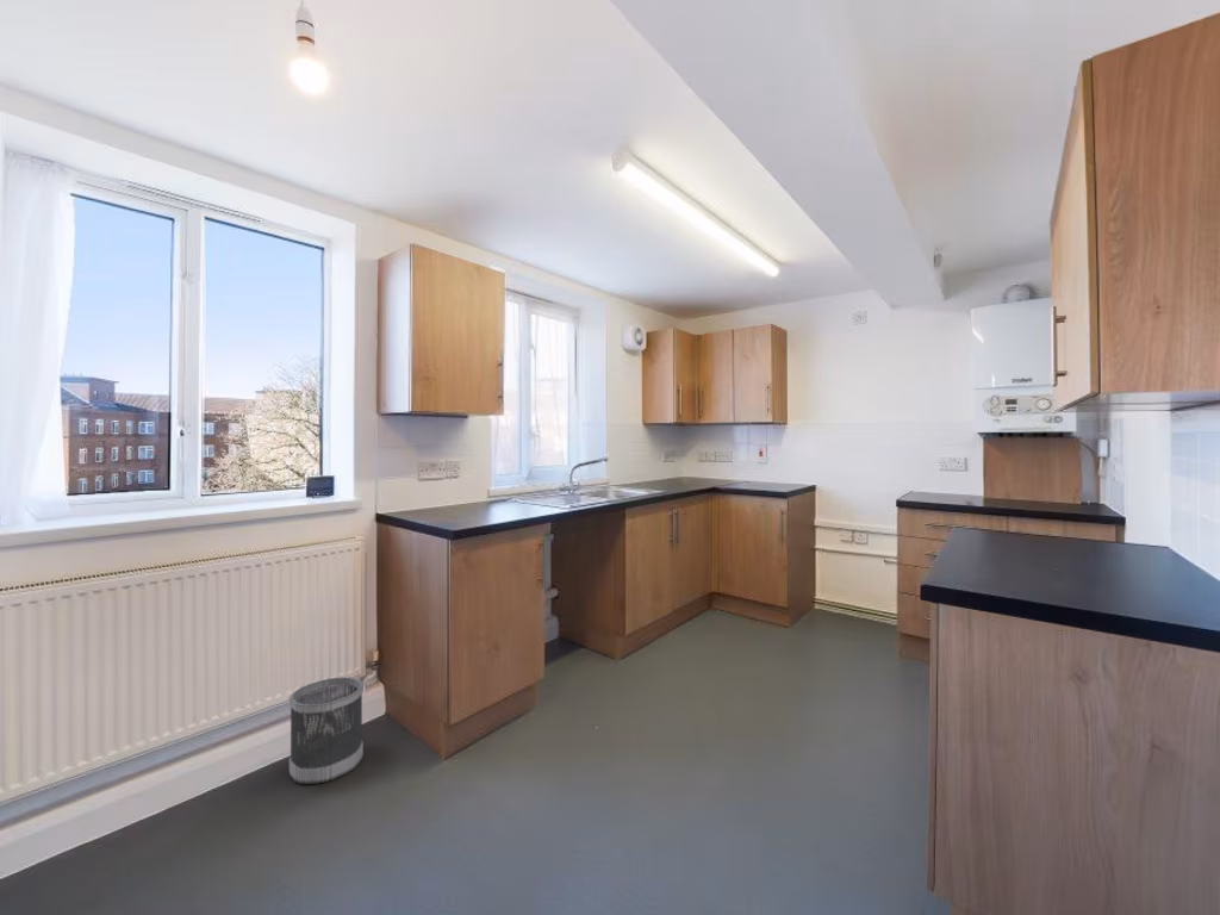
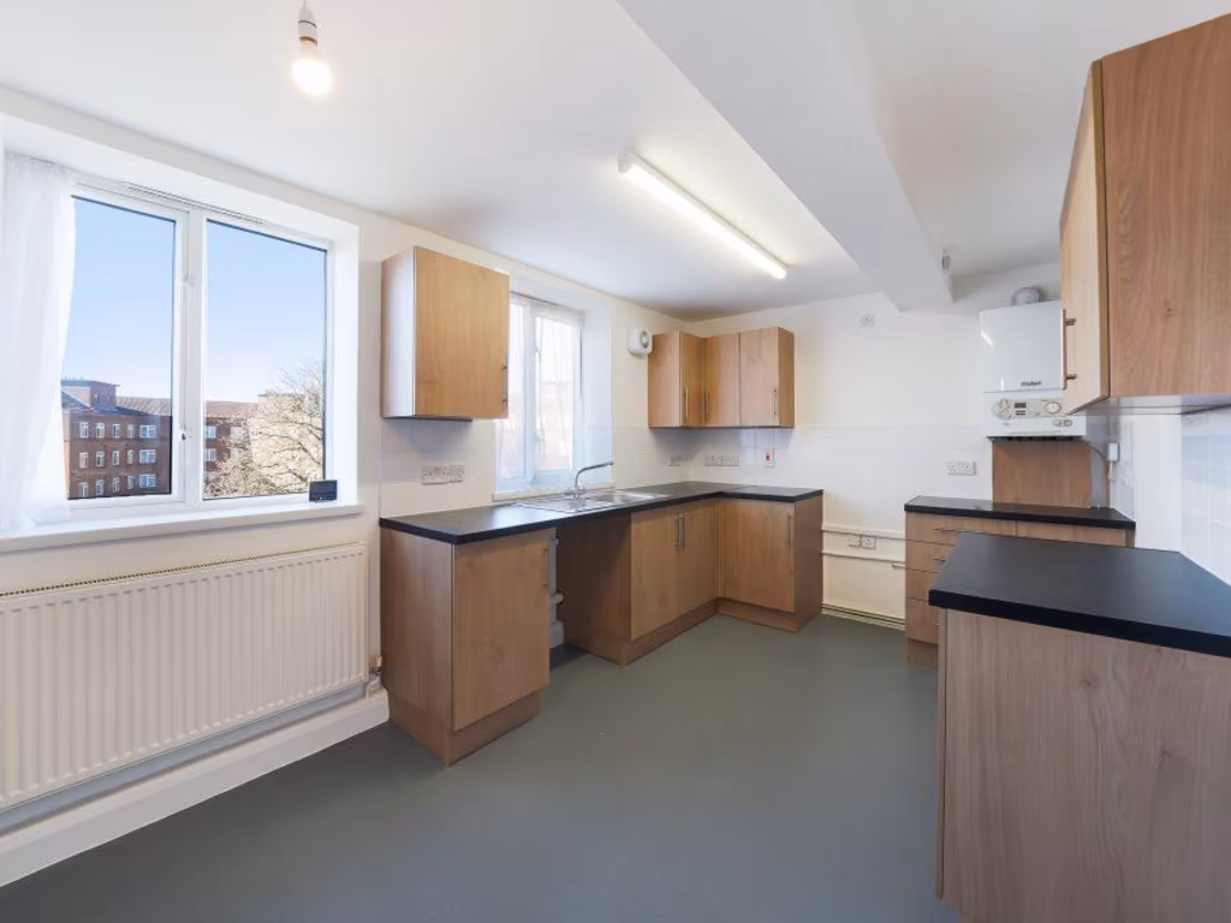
- wastebasket (326, 727)
